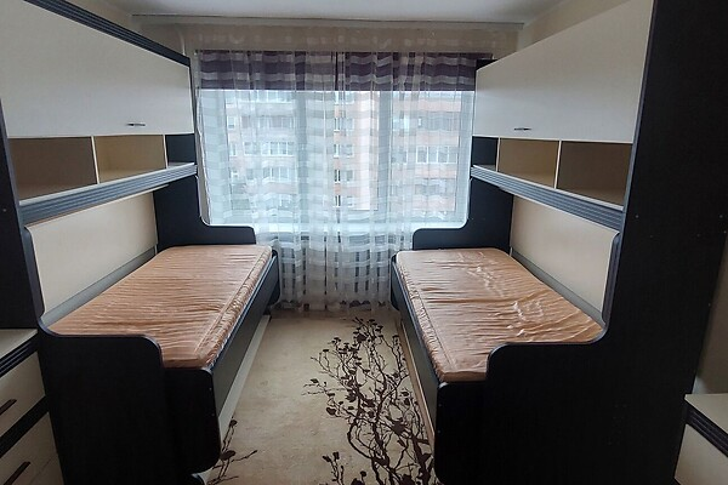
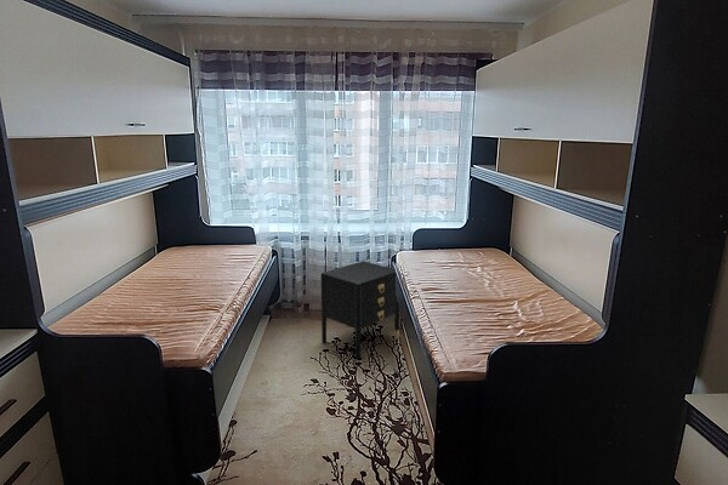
+ nightstand (360, 306)
